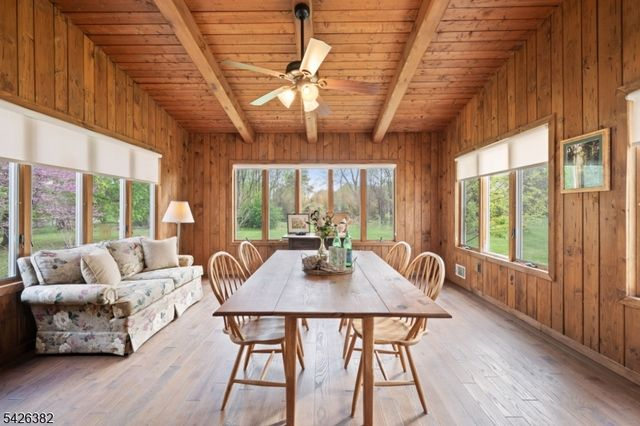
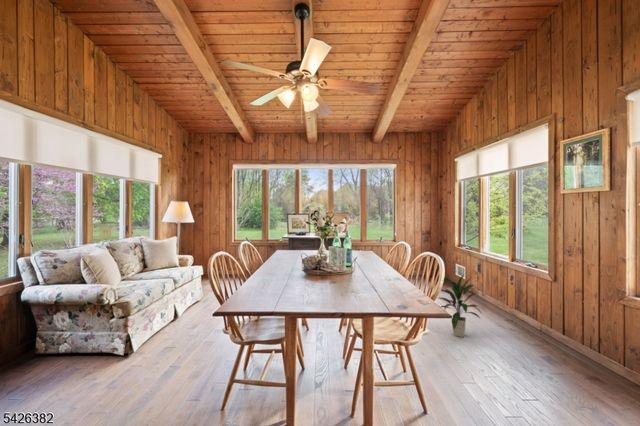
+ indoor plant (457, 304)
